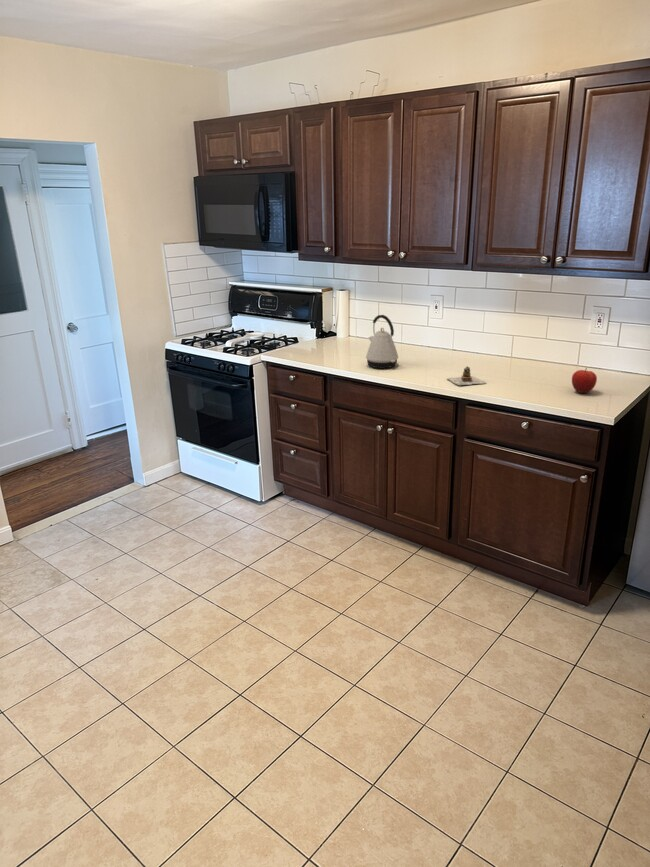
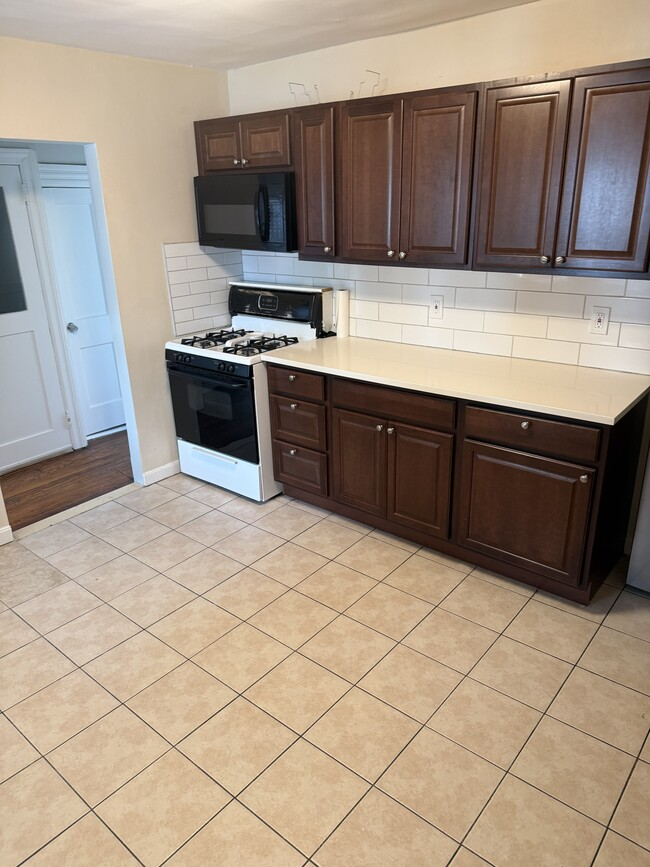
- kettle (381, 340)
- fruit (584, 380)
- teapot (466, 373)
